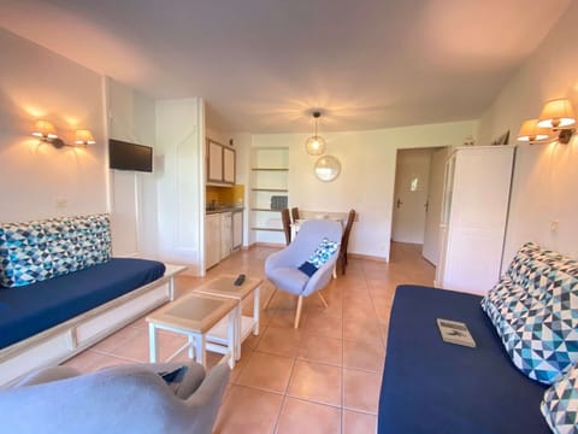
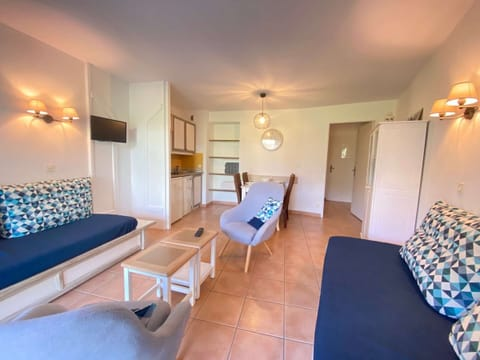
- book (454, 332)
